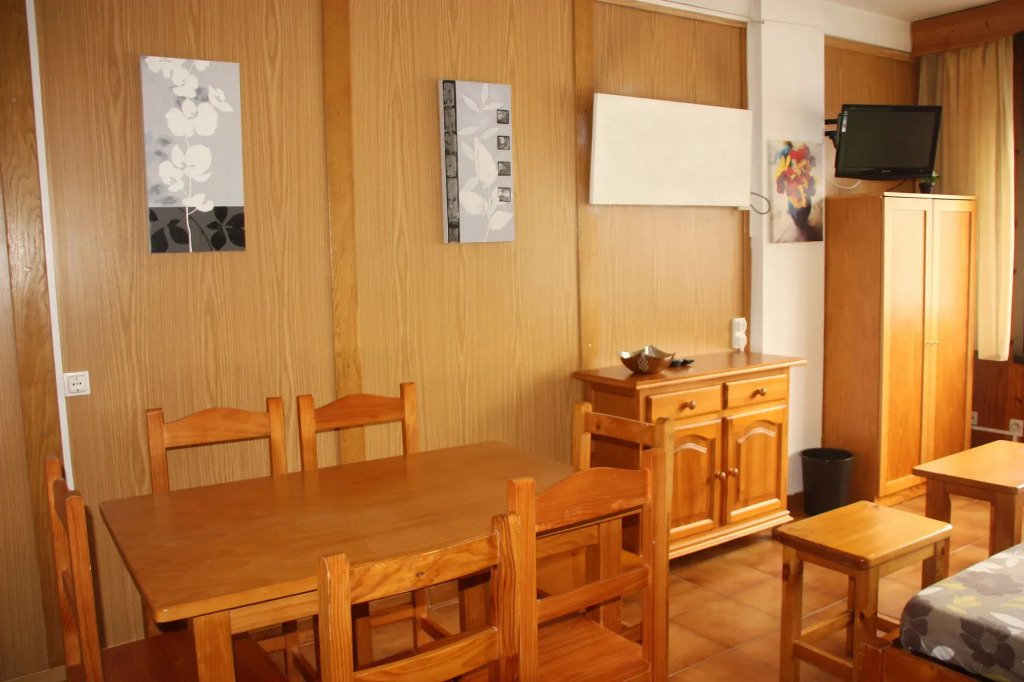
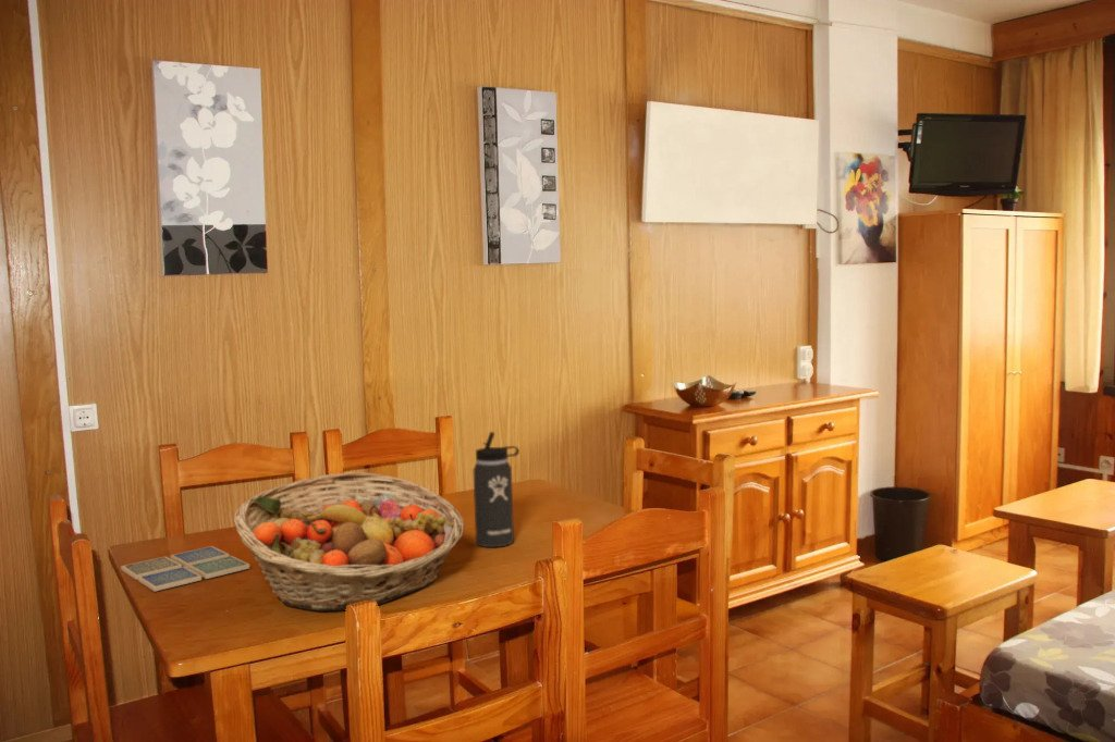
+ thermos bottle (497, 486)
+ fruit basket (354, 535)
+ drink coaster (185, 567)
